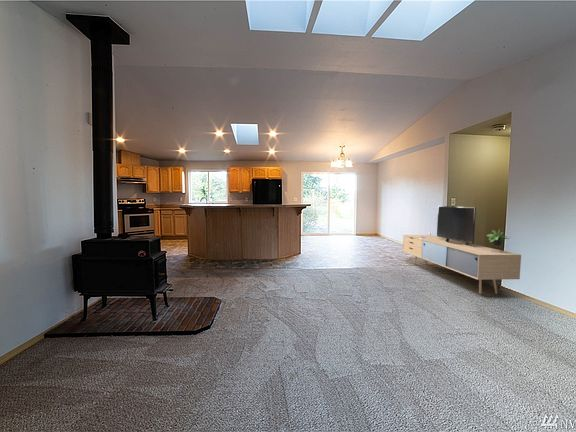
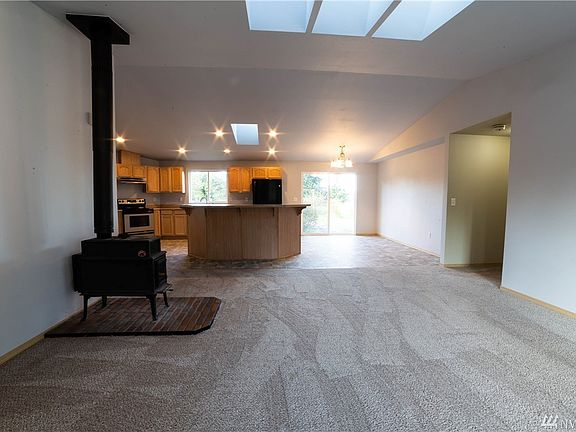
- media console (450, 241)
